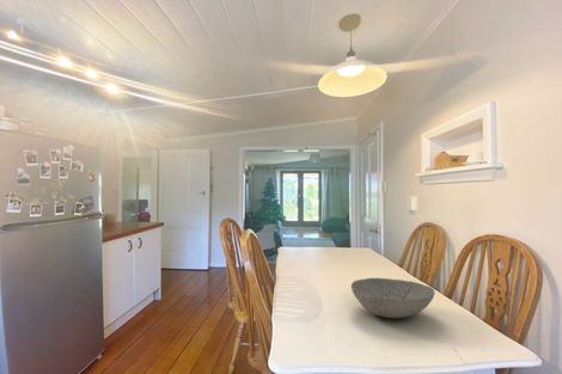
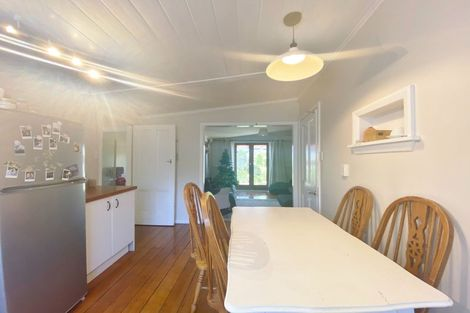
- bowl (391, 300)
